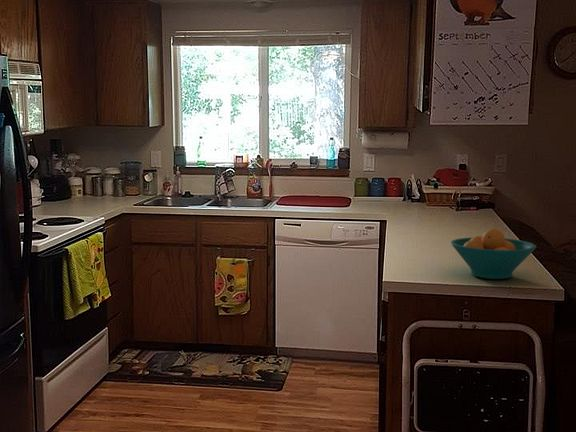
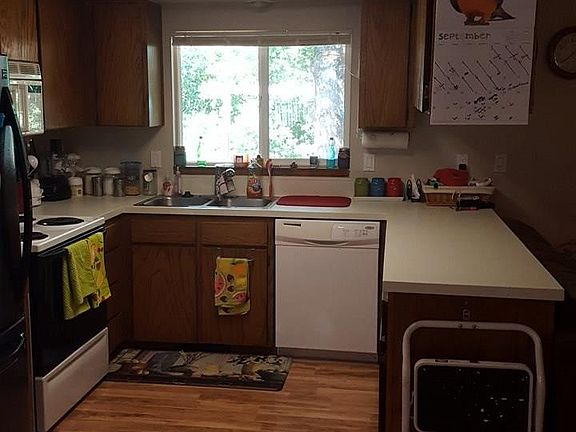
- fruit bowl (492, 252)
